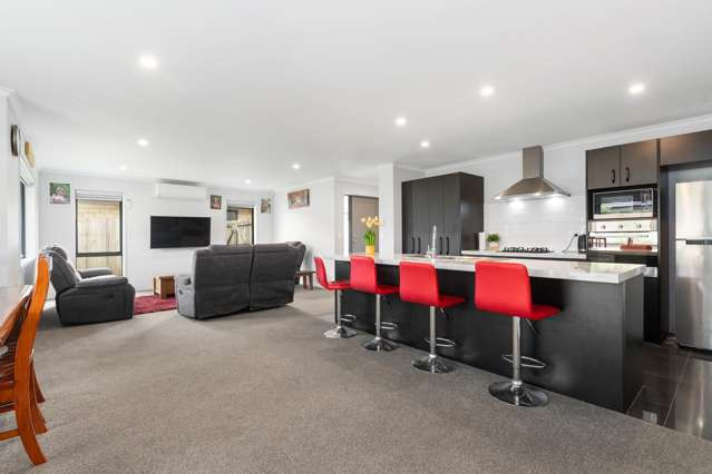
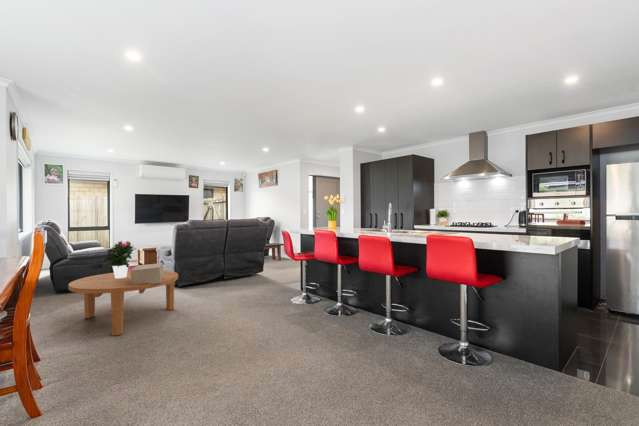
+ decorative box (148, 273)
+ potted flower (121, 258)
+ coffee table (123, 298)
